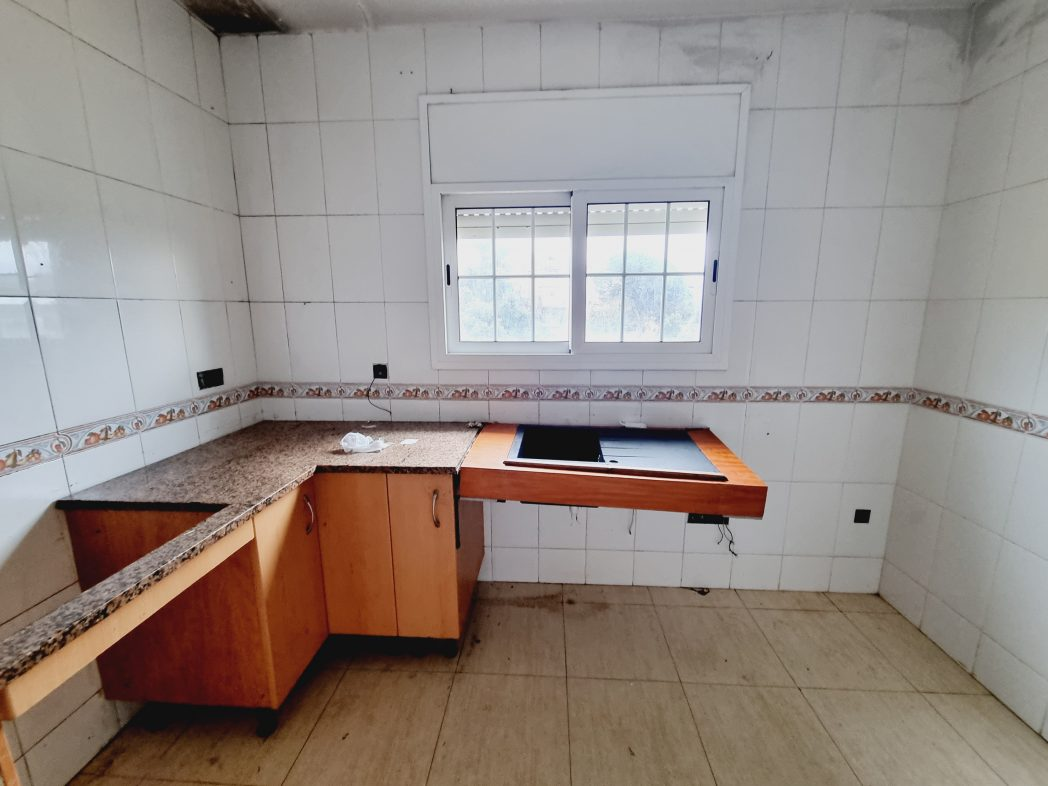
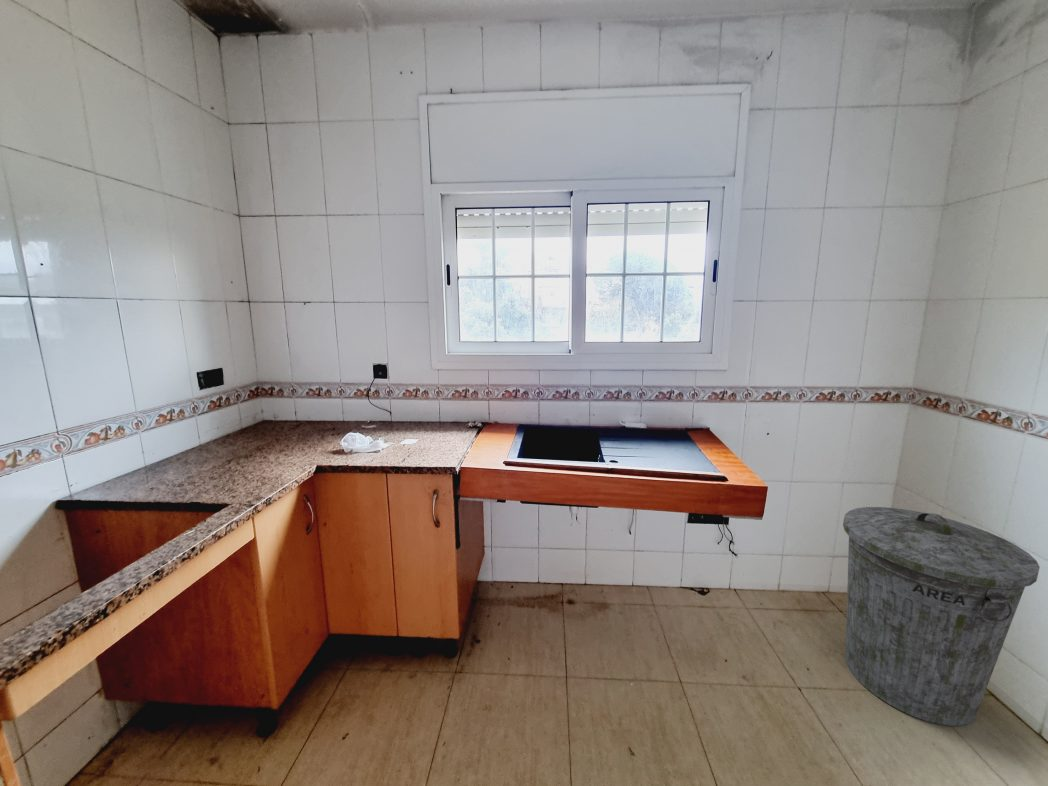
+ trash can (919, 600)
